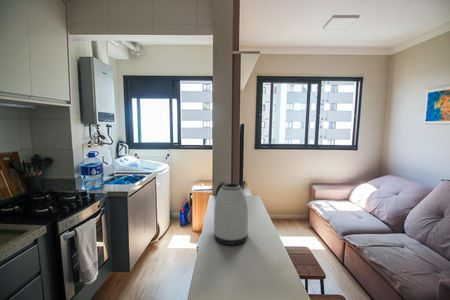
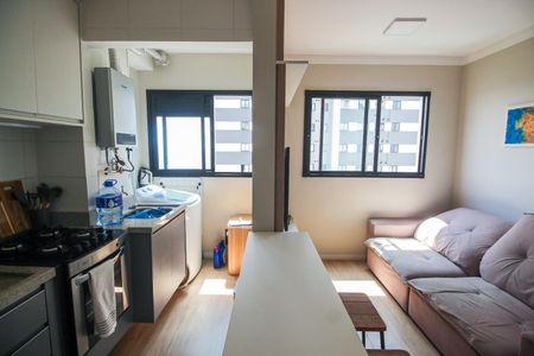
- kettle (227, 208)
